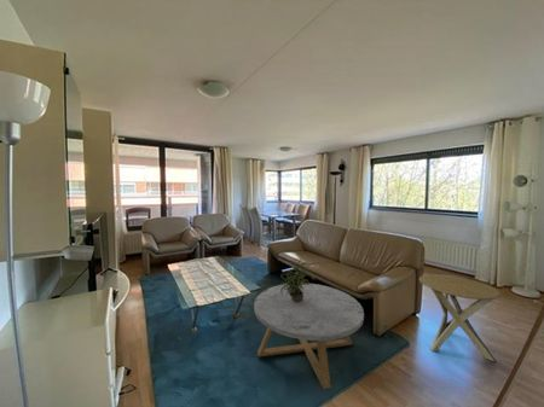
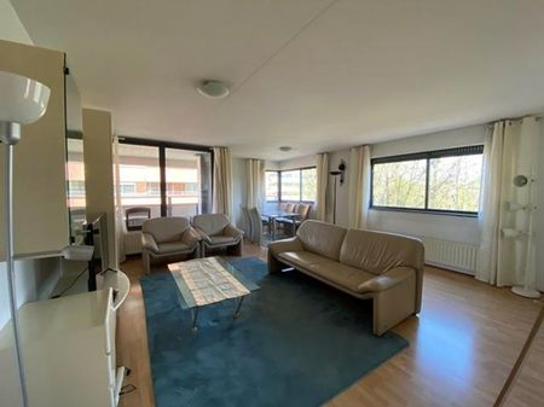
- coffee table (306, 325)
- side table (455, 314)
- potted plant (297, 280)
